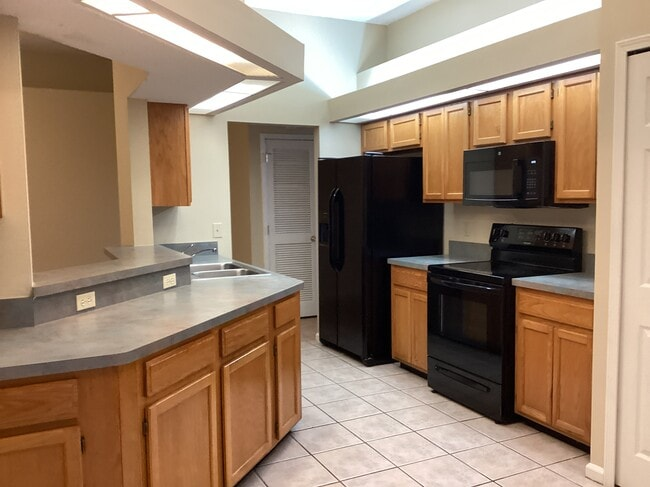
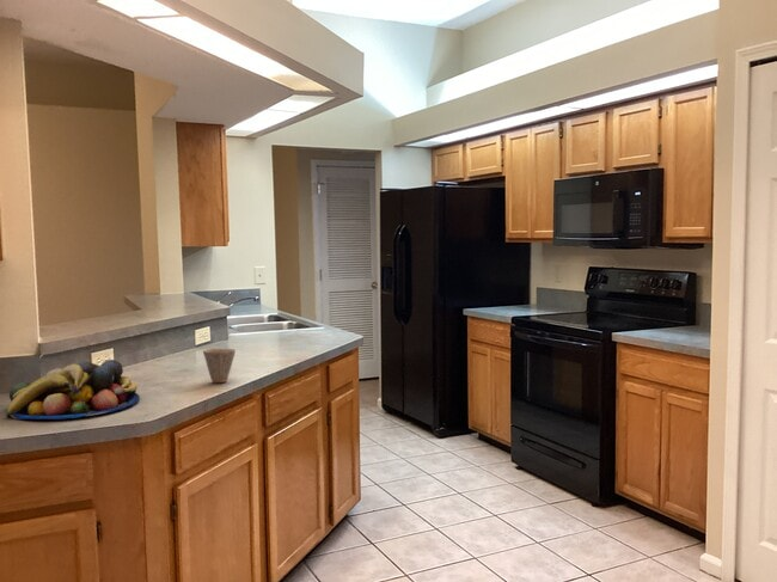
+ fruit bowl (74, 384)
+ cup (220, 364)
